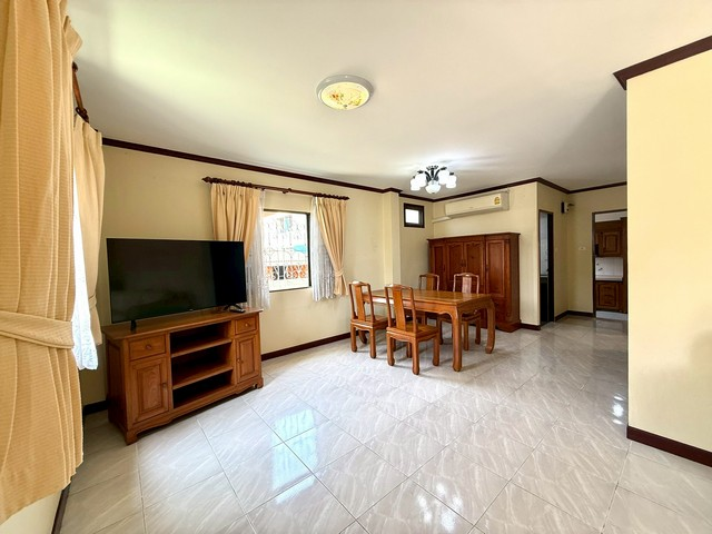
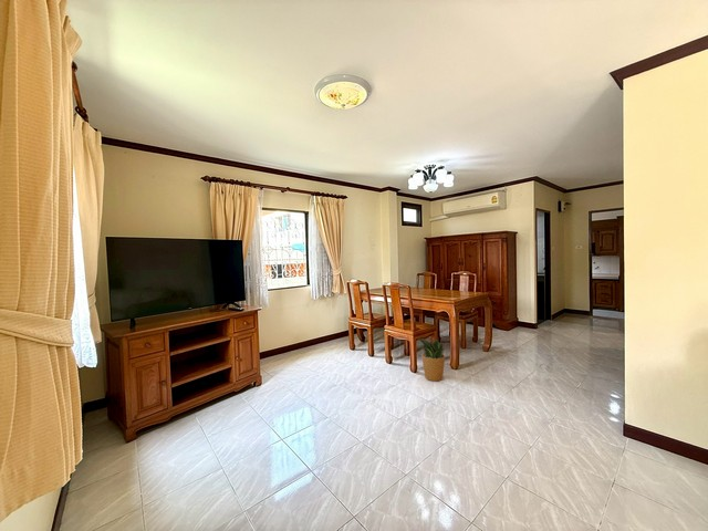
+ potted plant (431, 358)
